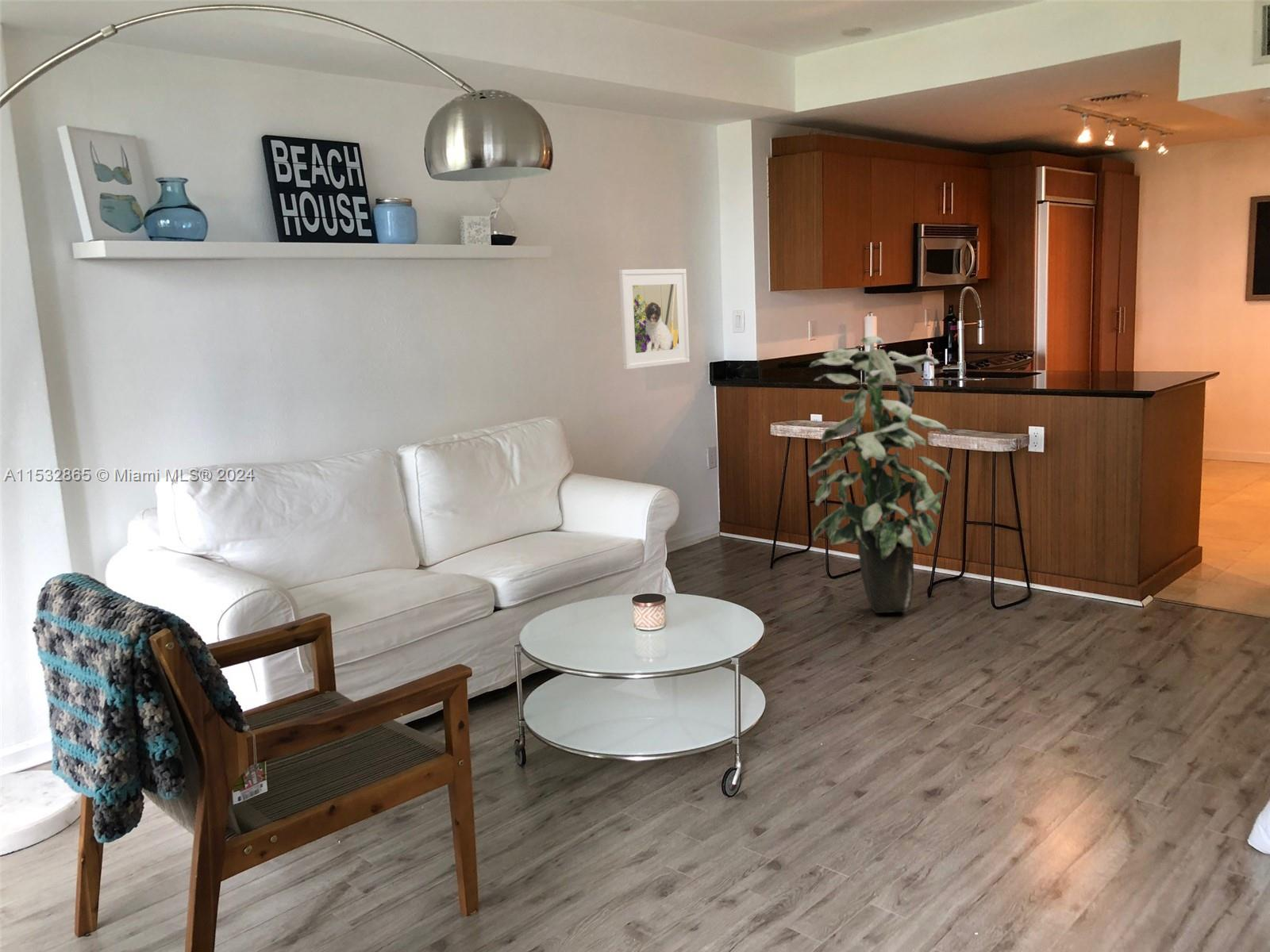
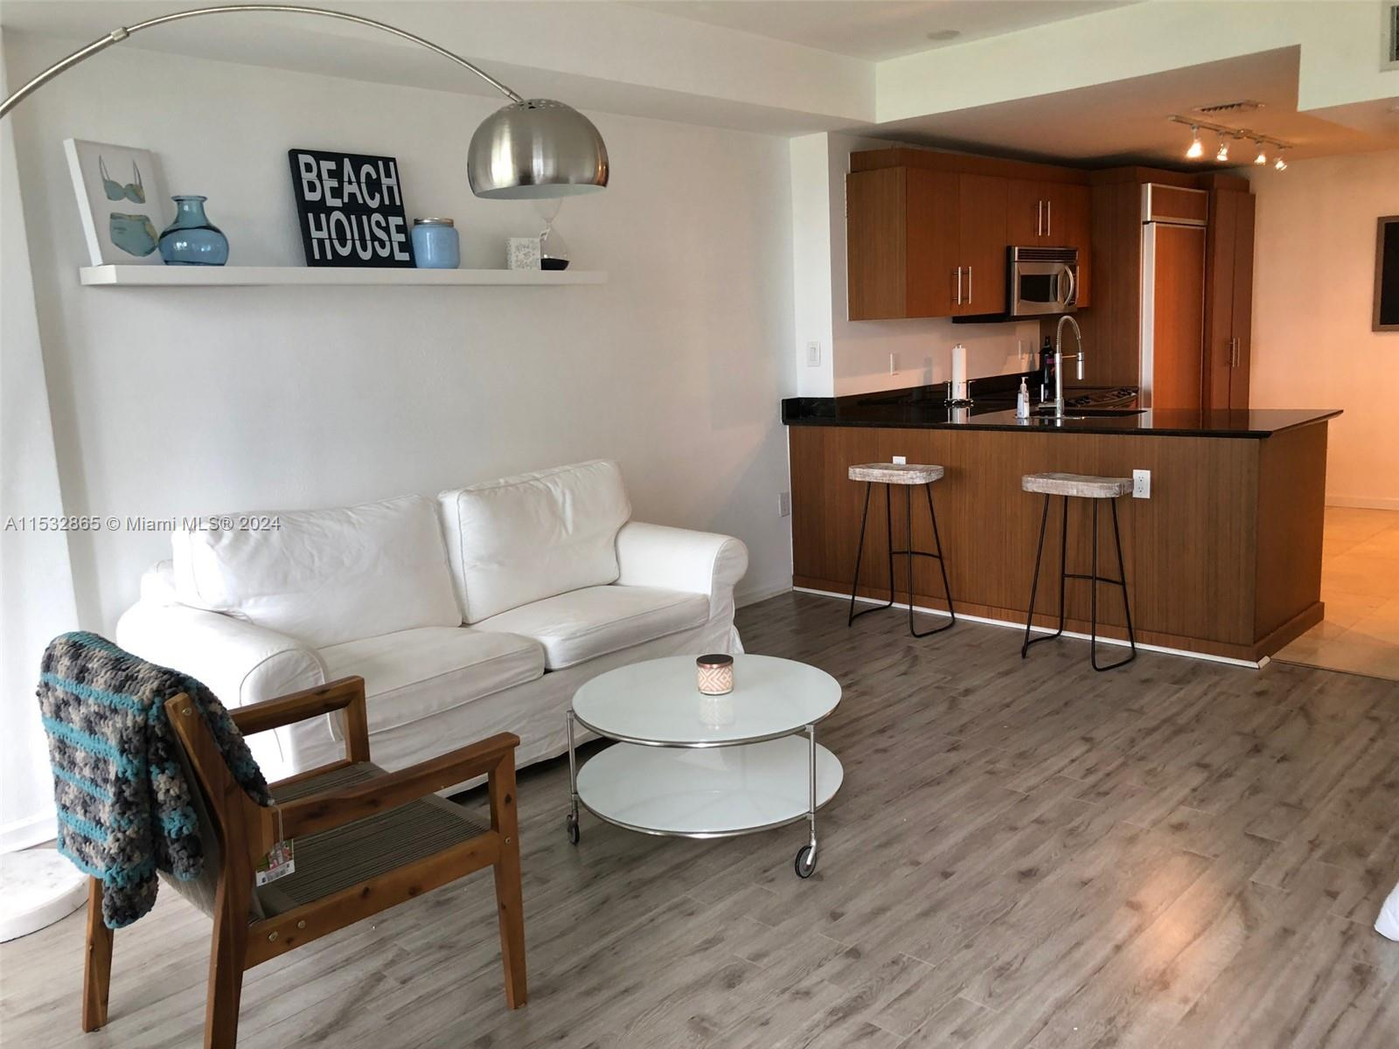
- indoor plant (876, 474)
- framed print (655, 317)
